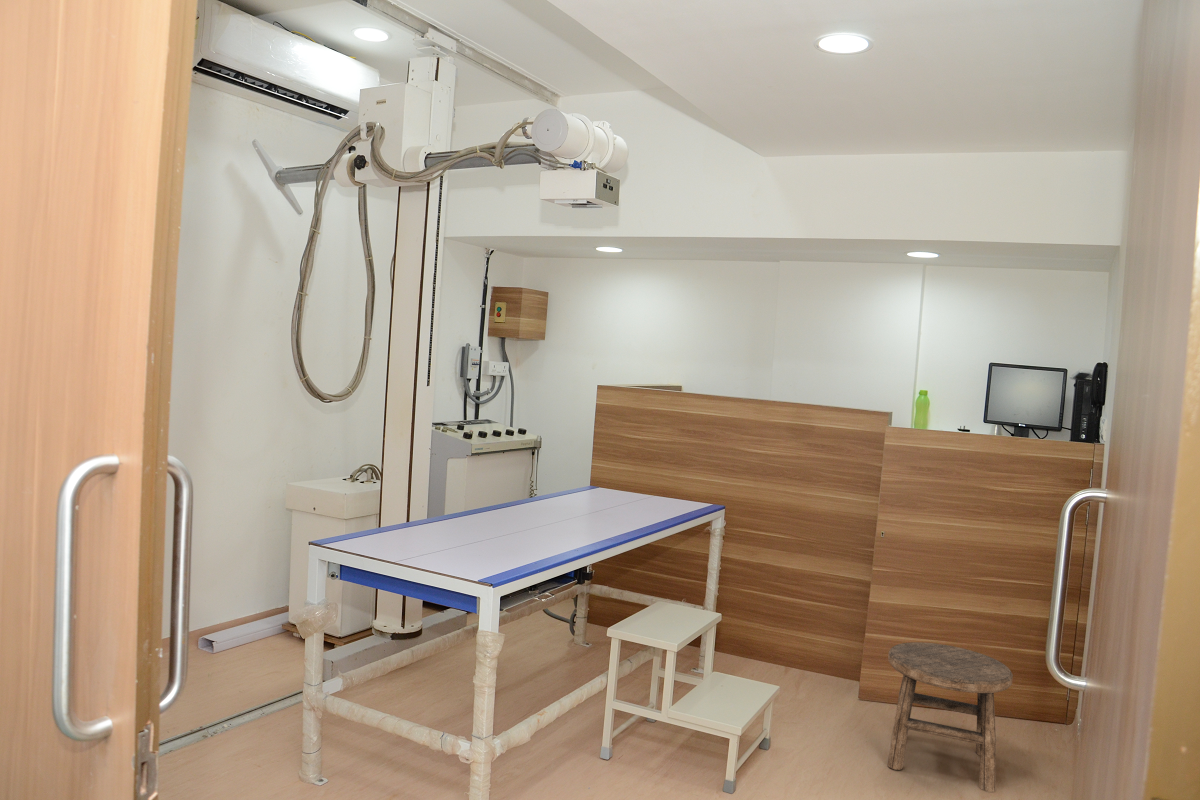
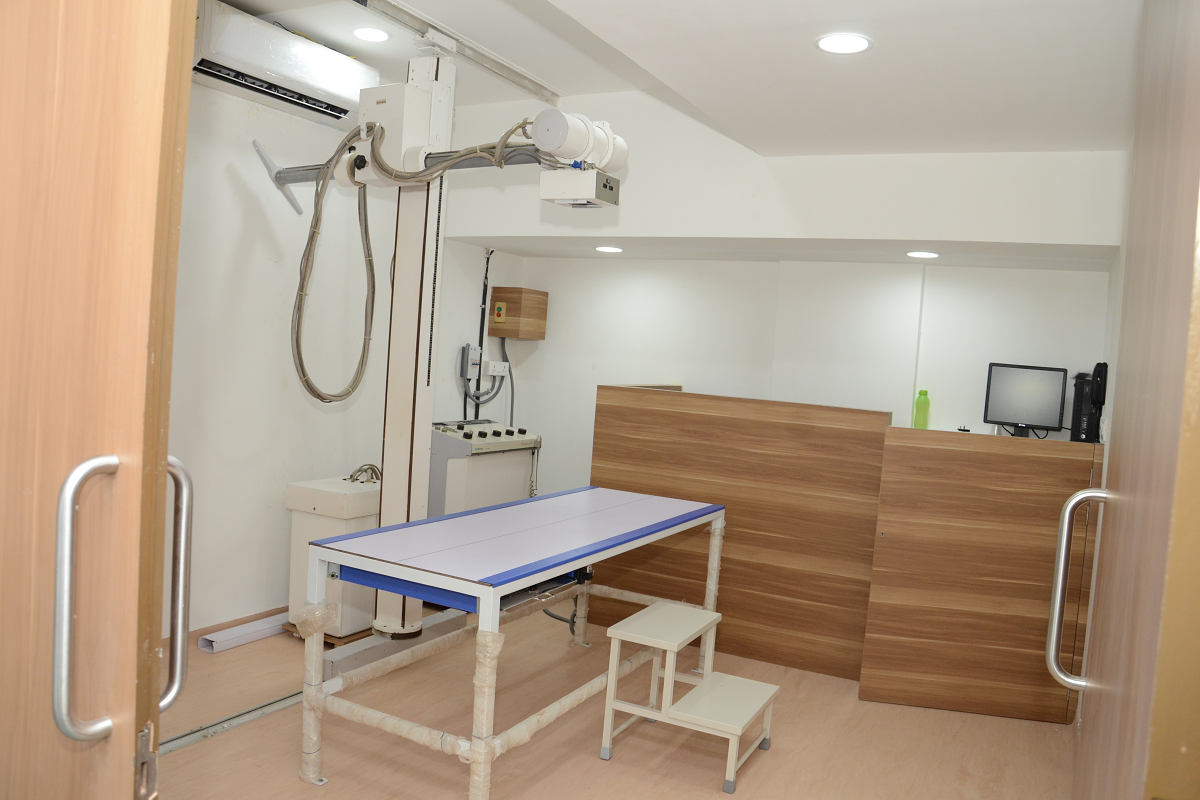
- stool (946, 709)
